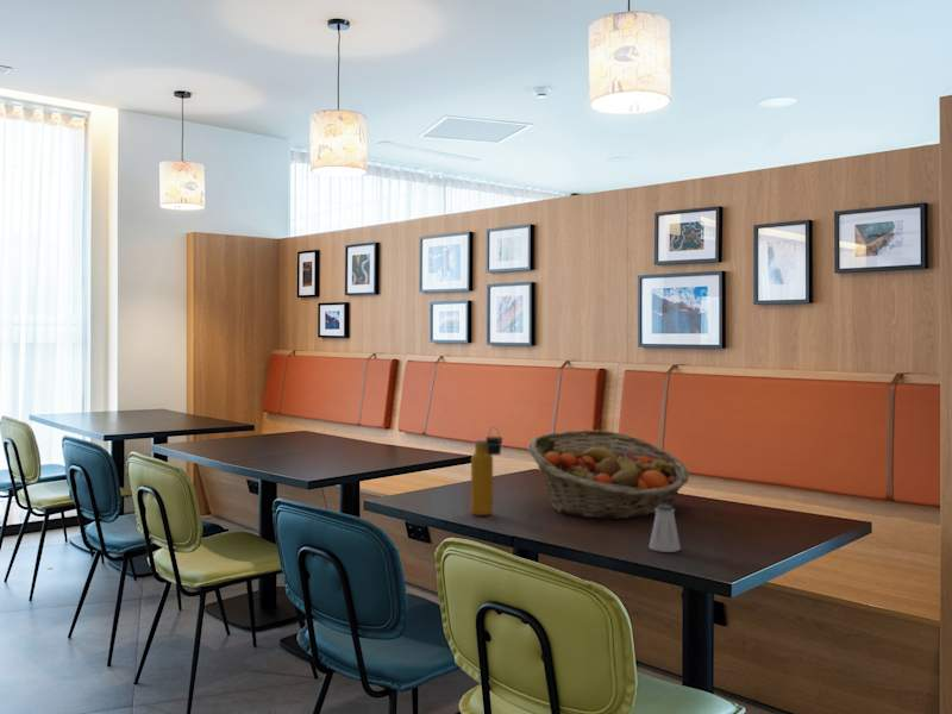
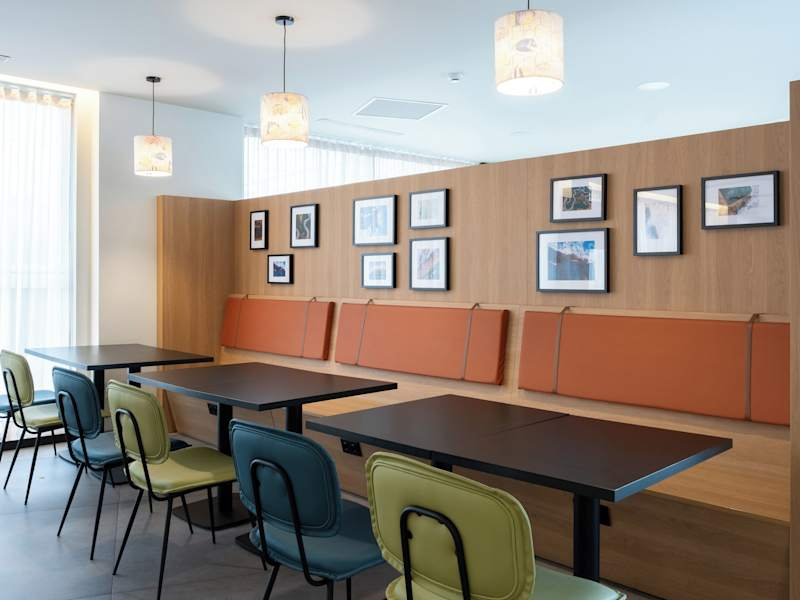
- fruit basket (607, 471)
- saltshaker (664, 527)
- water bottle (487, 470)
